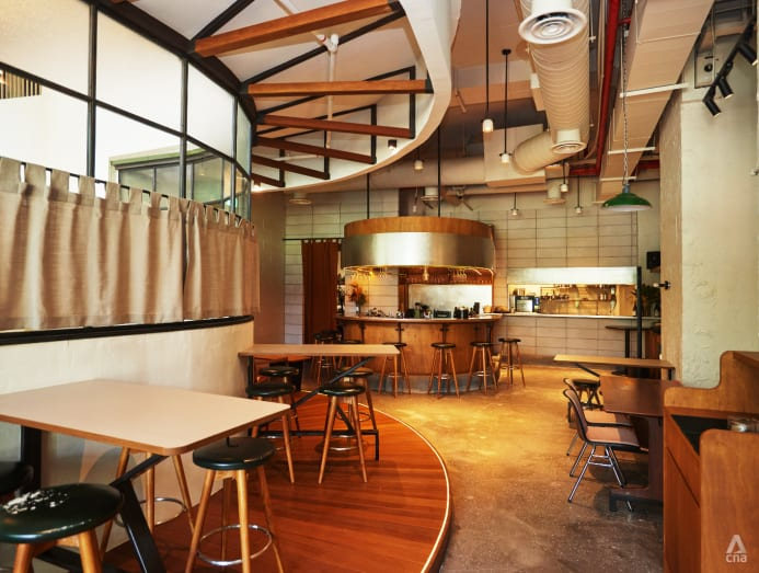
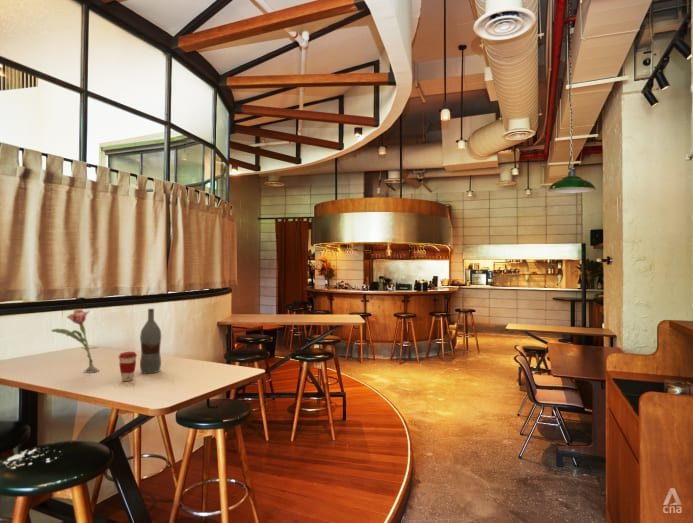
+ coffee cup (127, 366)
+ bottle (150, 340)
+ flower (81, 342)
